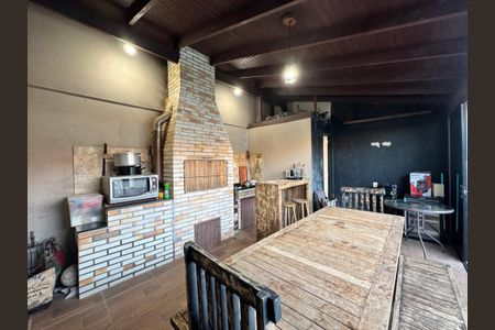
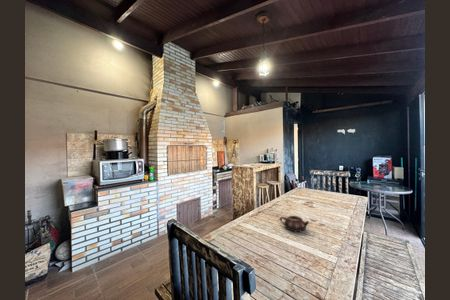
+ teapot (294, 222)
